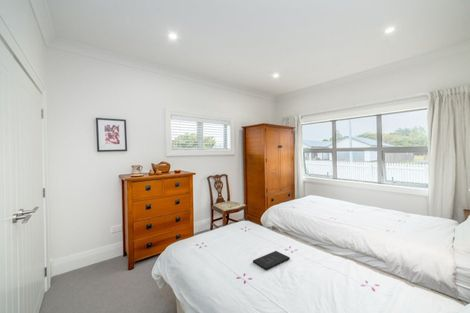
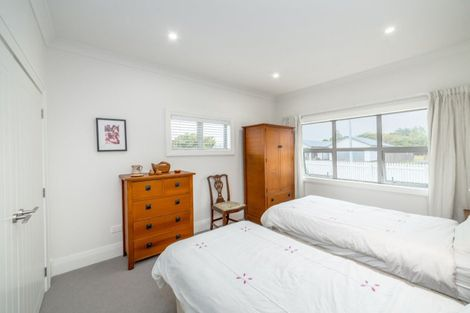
- book (271, 259)
